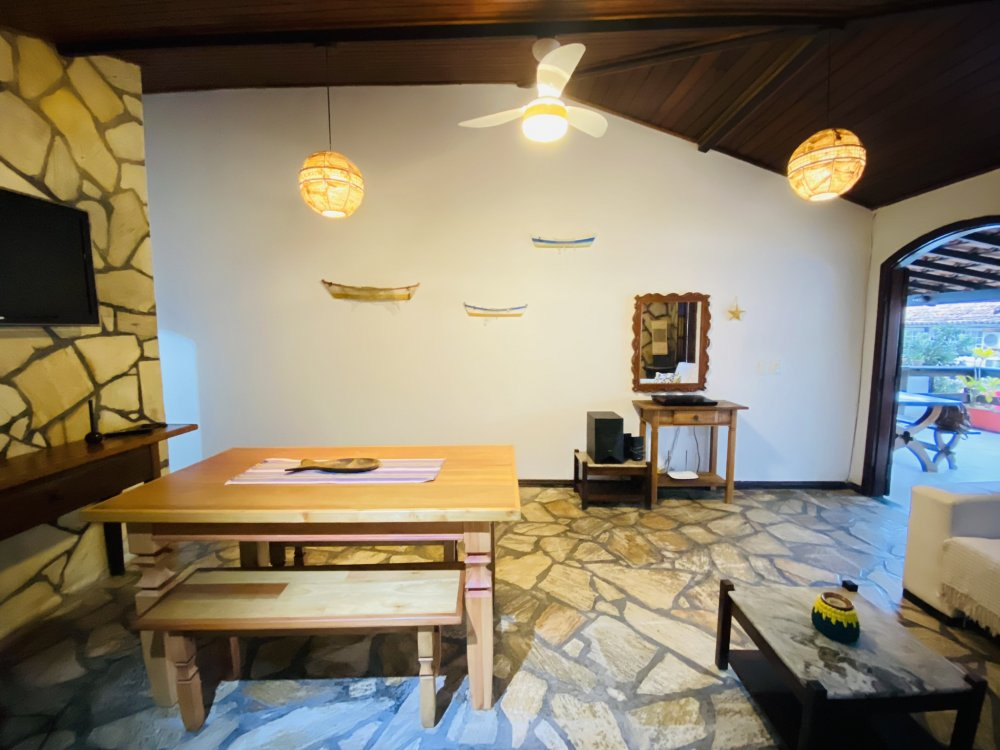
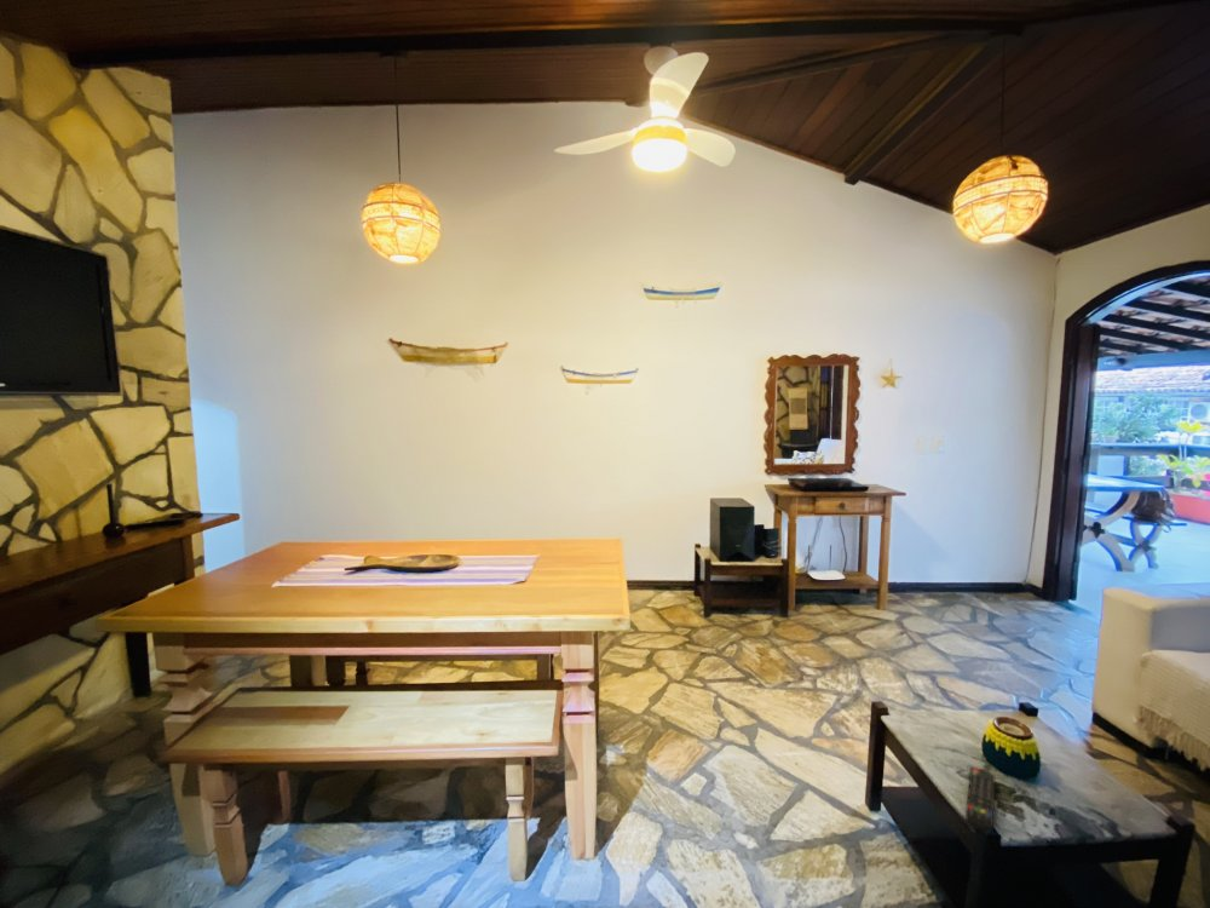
+ remote control (980, 797)
